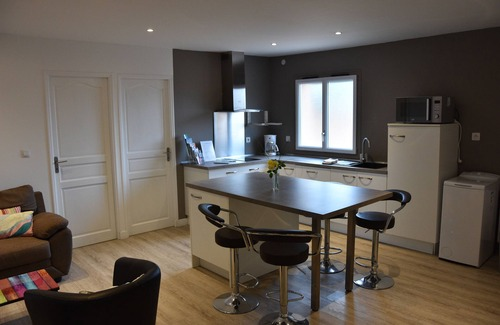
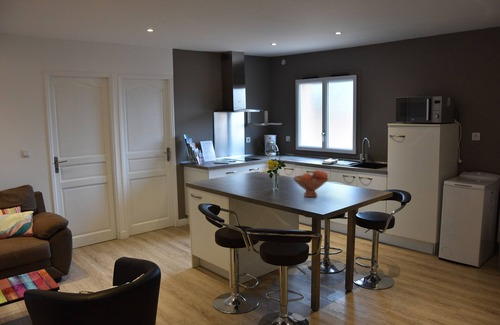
+ fruit bowl (310, 183)
